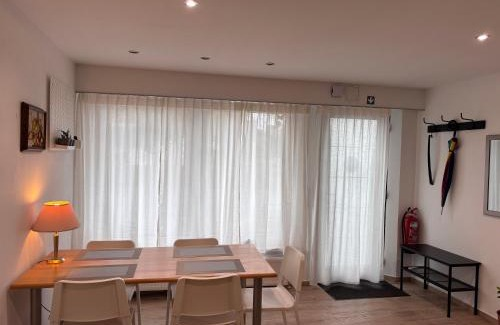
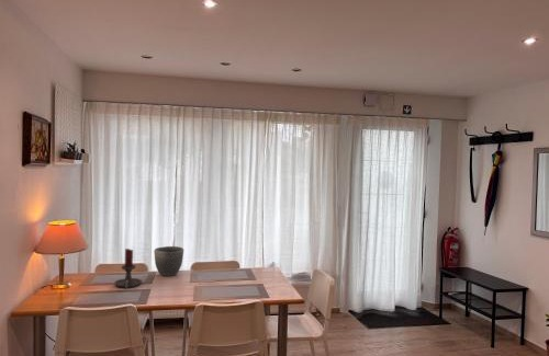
+ bowl (168, 261)
+ candle holder (127, 267)
